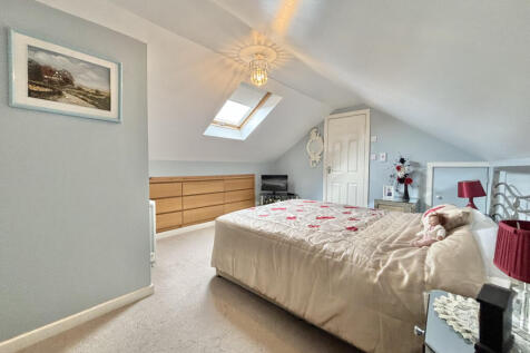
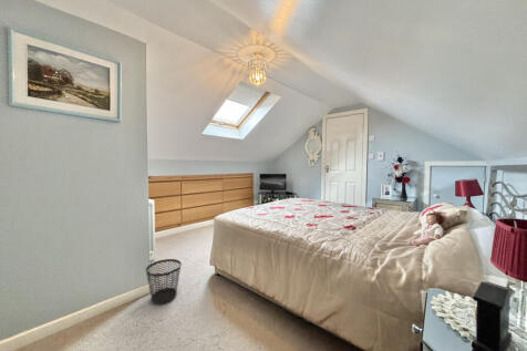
+ wastebasket (164, 281)
